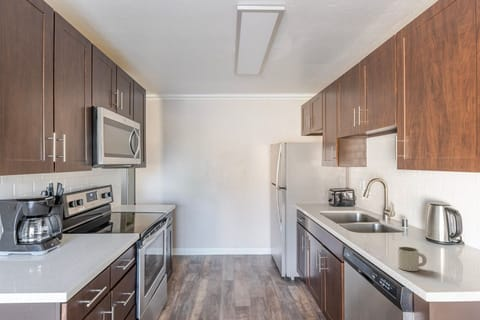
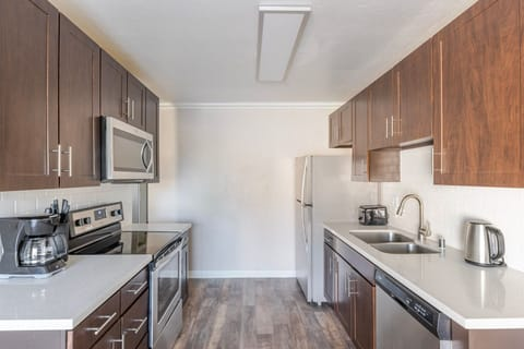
- mug (412, 258)
